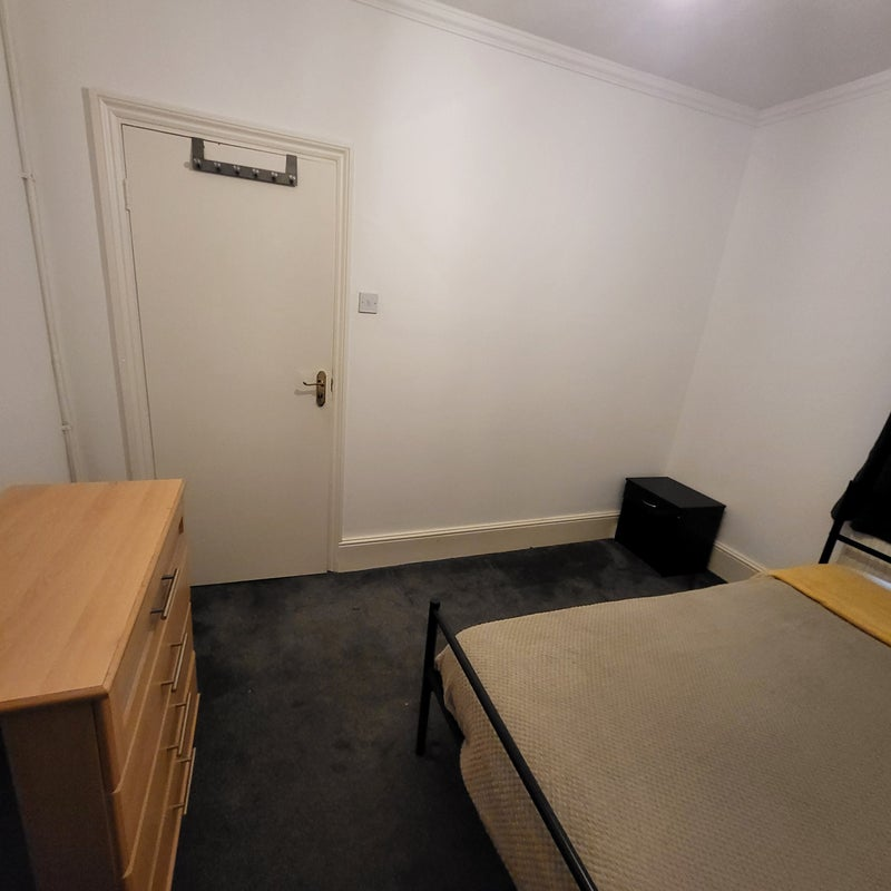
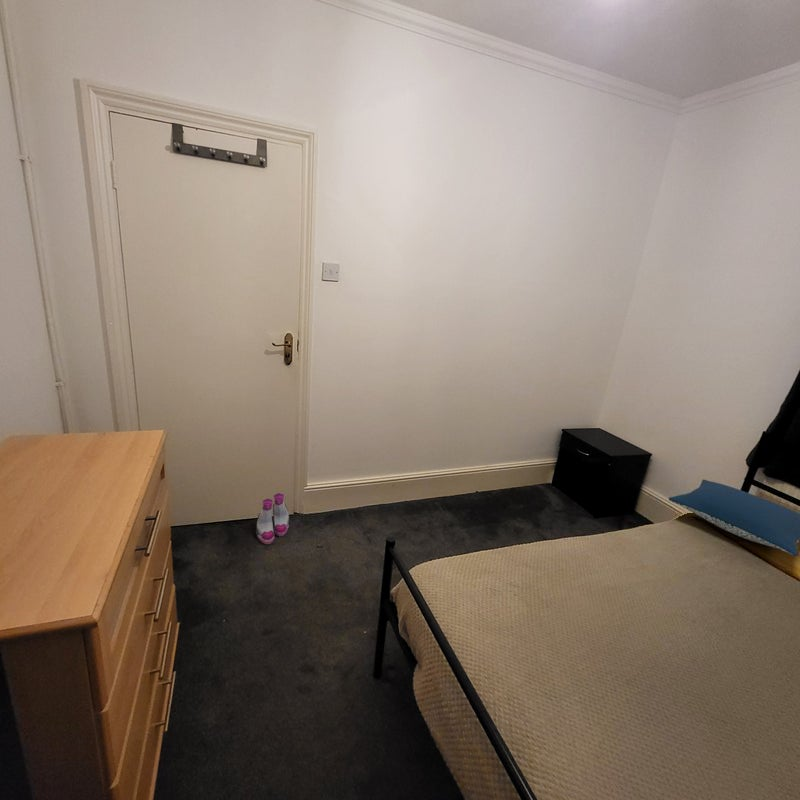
+ boots (273, 514)
+ pillow (742, 511)
